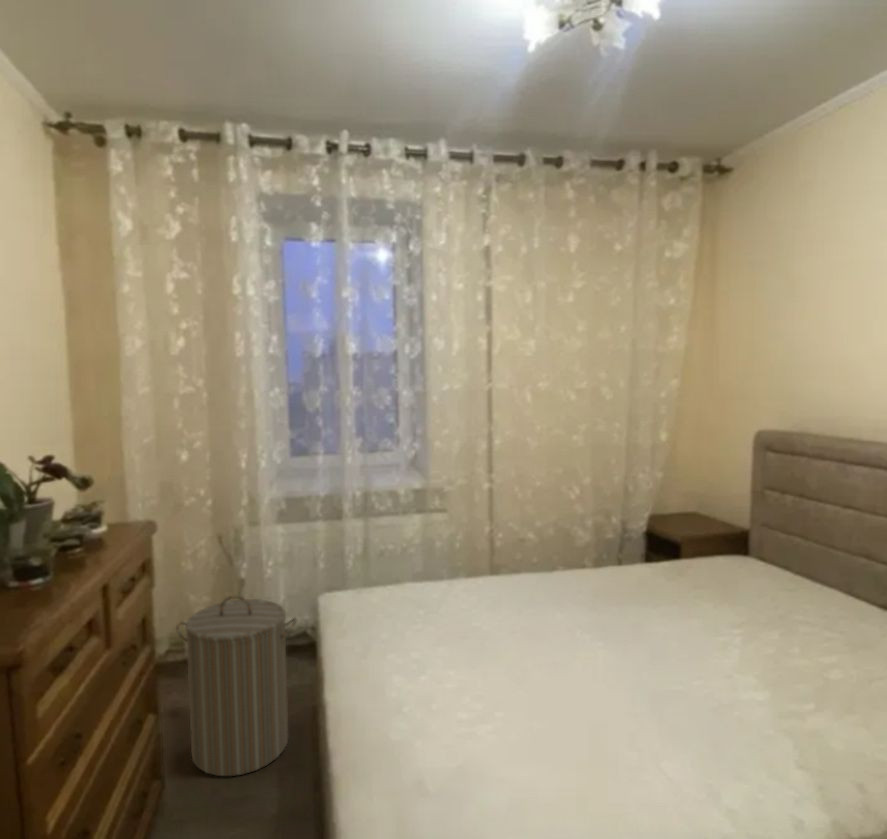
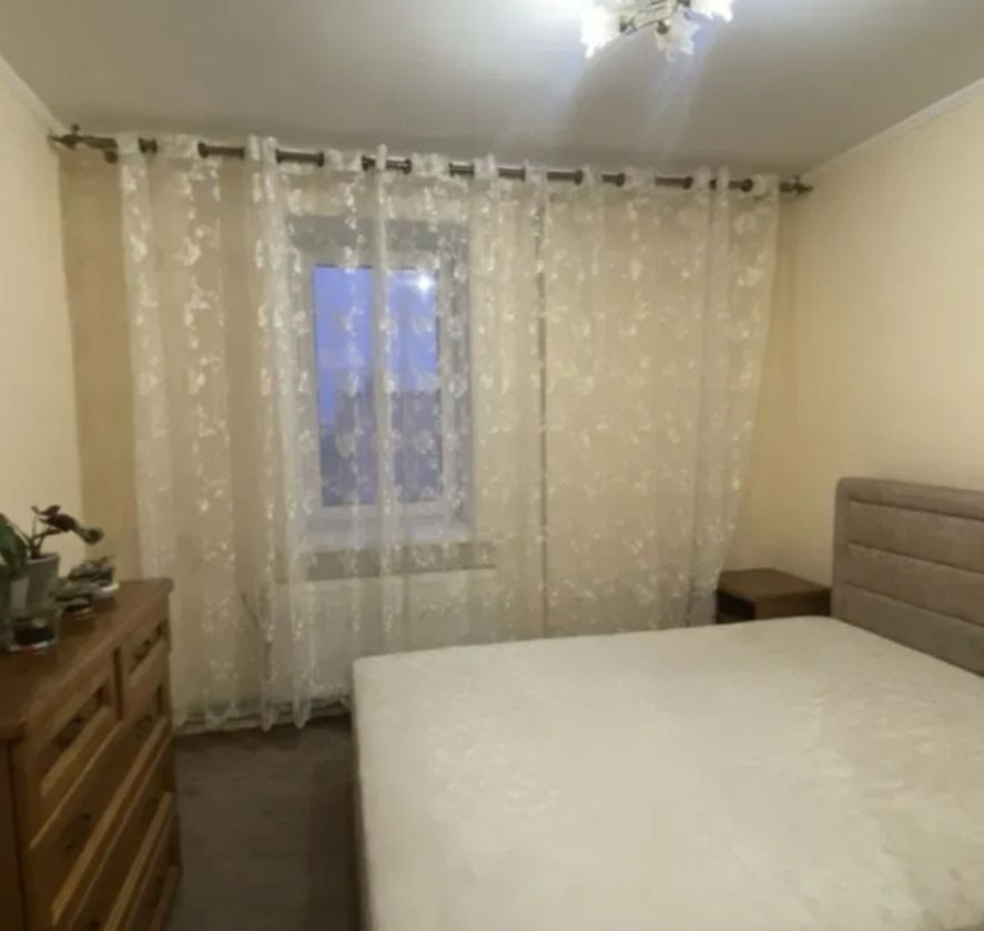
- laundry hamper (238, 672)
